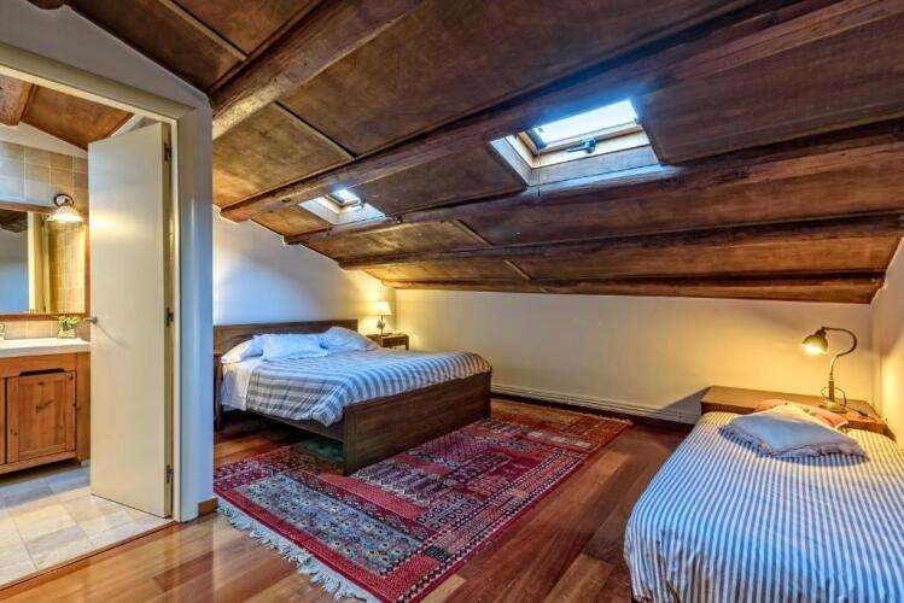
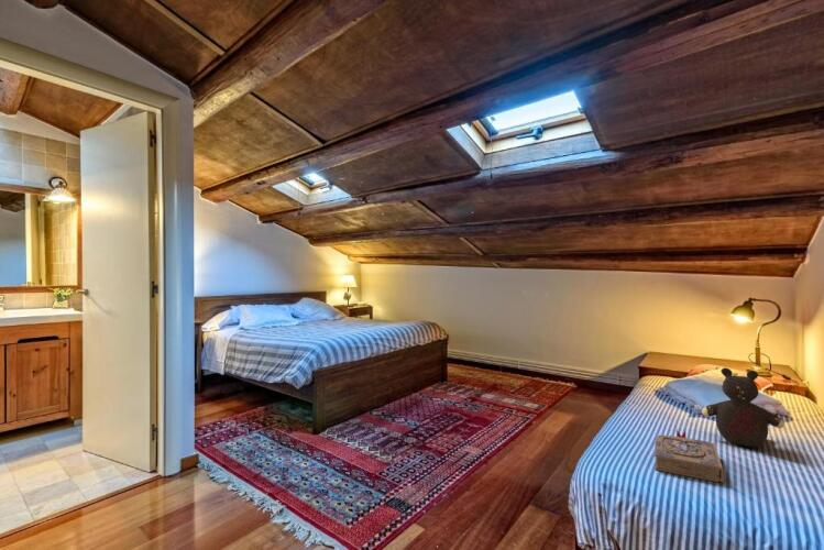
+ teddy bear (740, 404)
+ book (685, 451)
